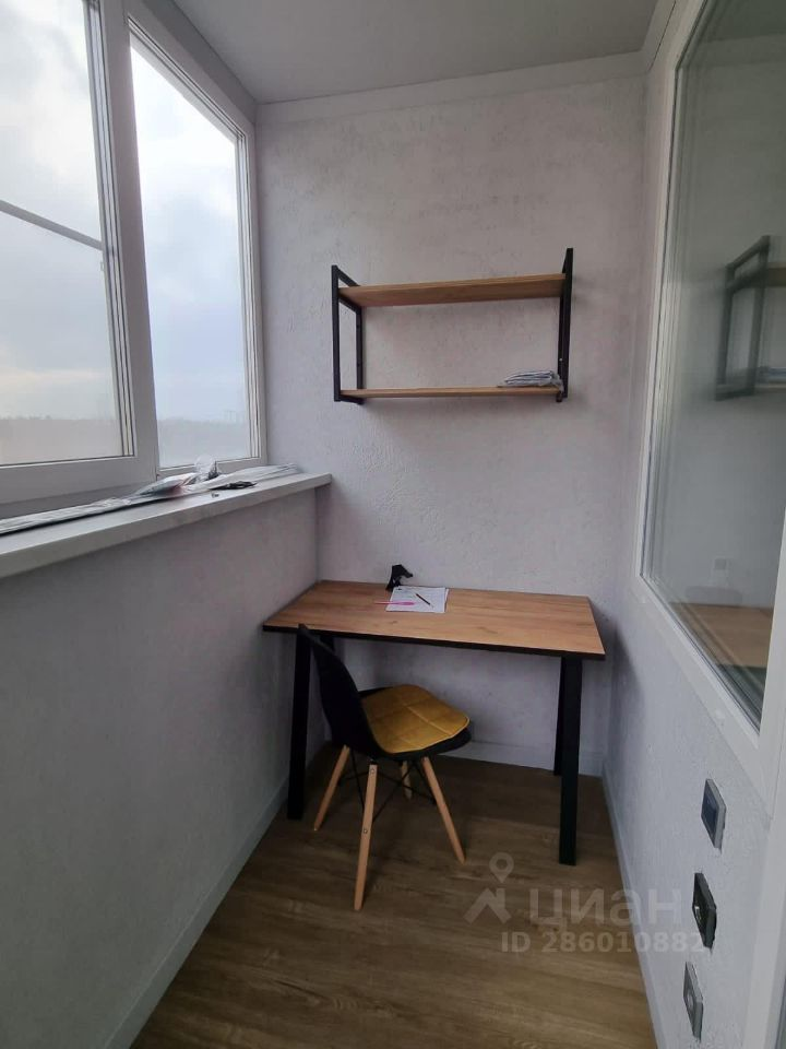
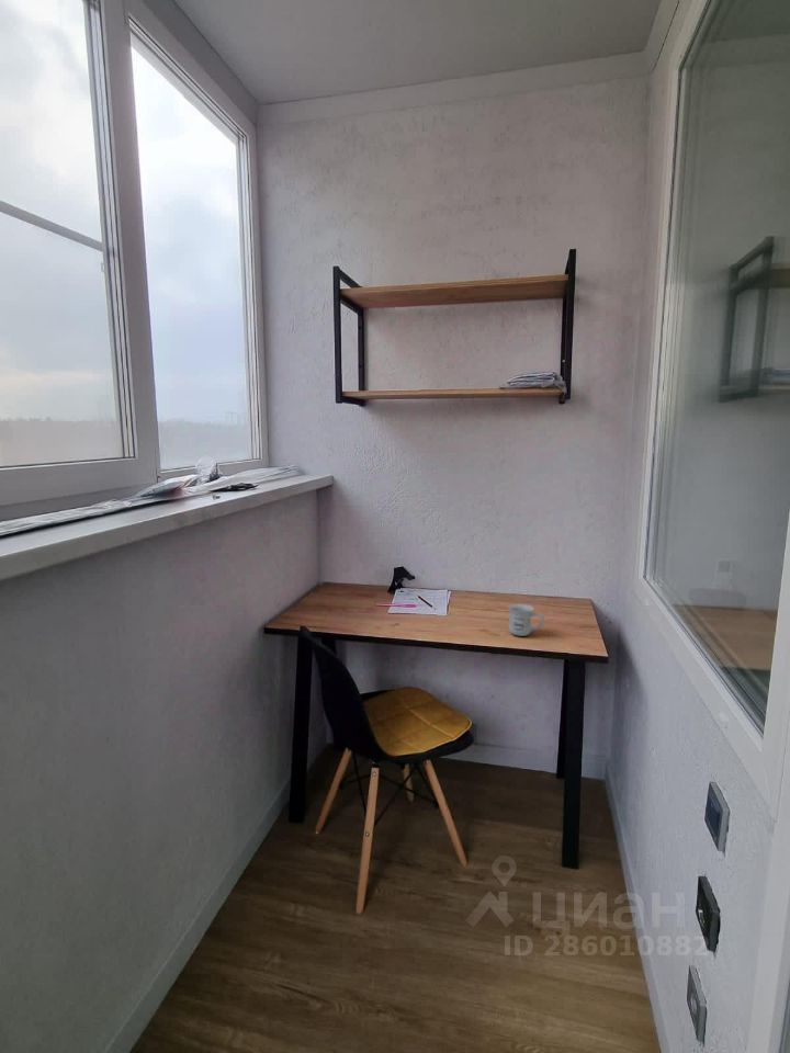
+ mug (526, 621)
